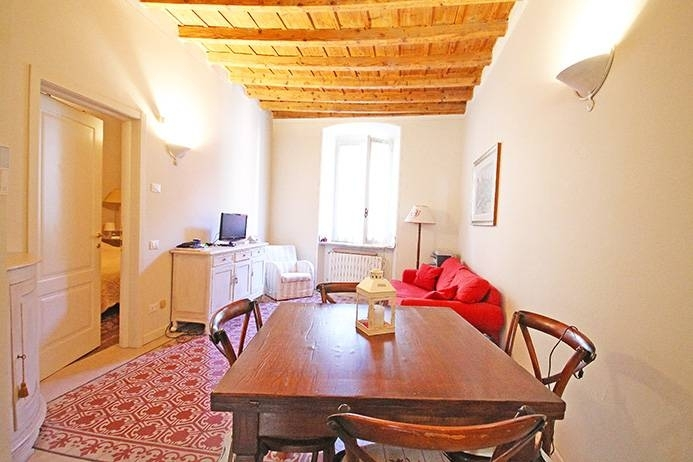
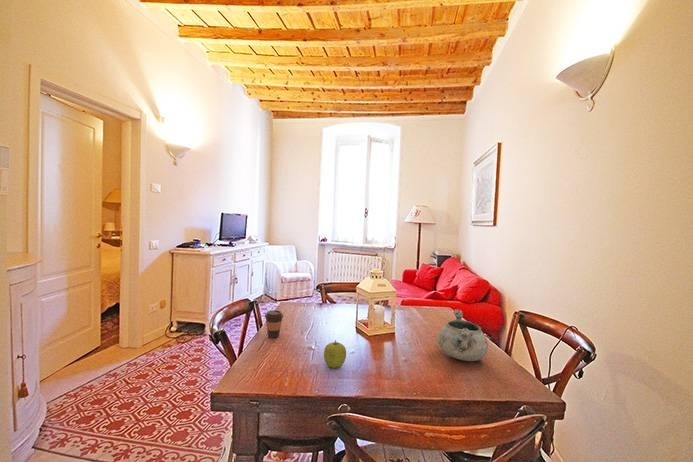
+ coffee cup (273, 324)
+ decorative bowl (462, 337)
+ fruit (335, 353)
